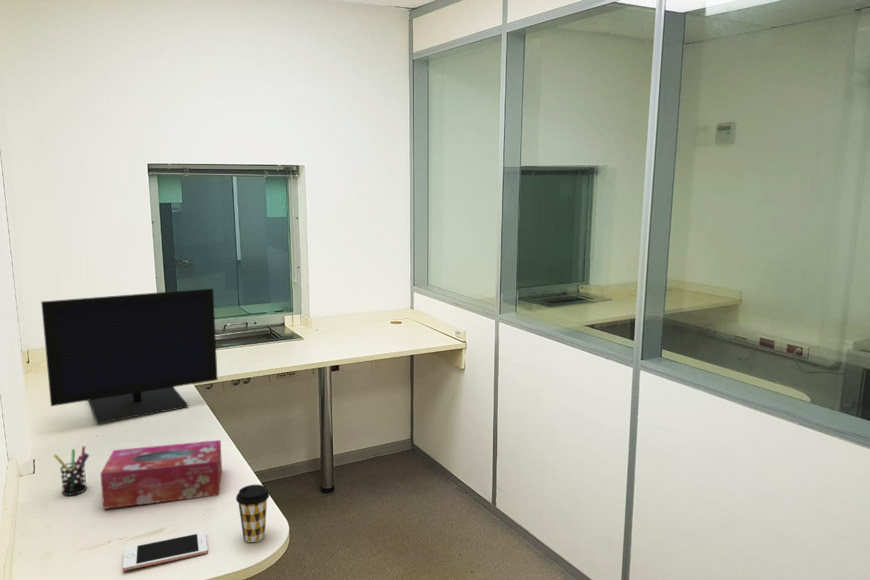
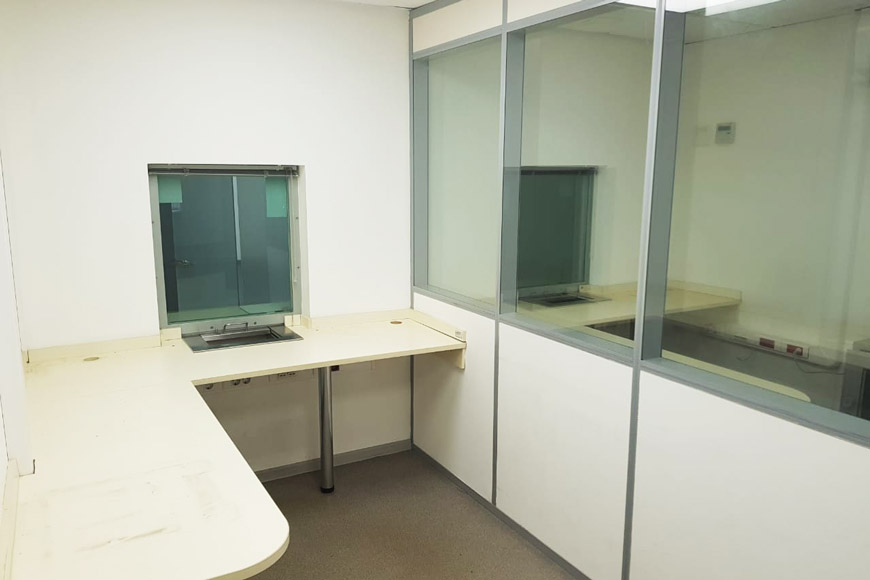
- coffee cup (253, 513)
- pen holder (74, 468)
- cell phone (166, 550)
- tissue box (165, 472)
- monitor (130, 347)
